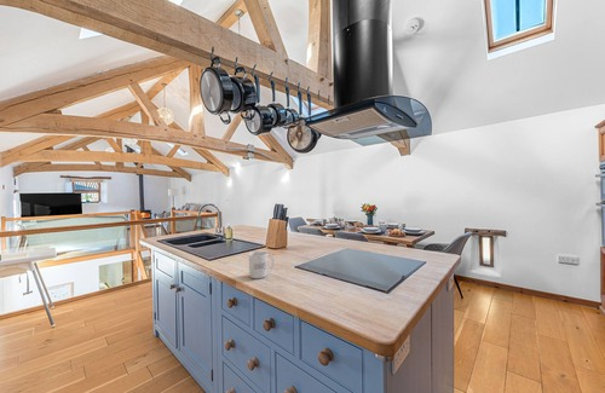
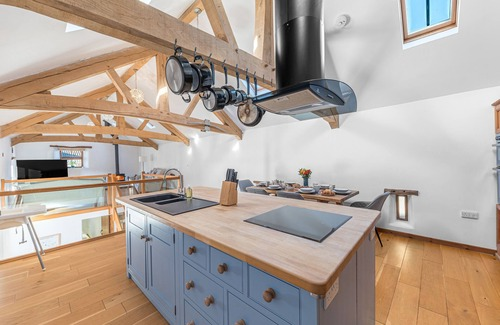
- mug (260, 264)
